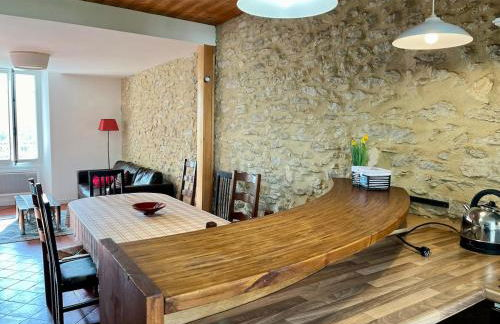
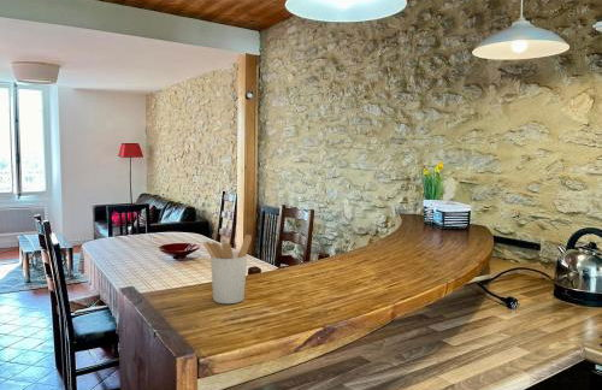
+ utensil holder (225, 268)
